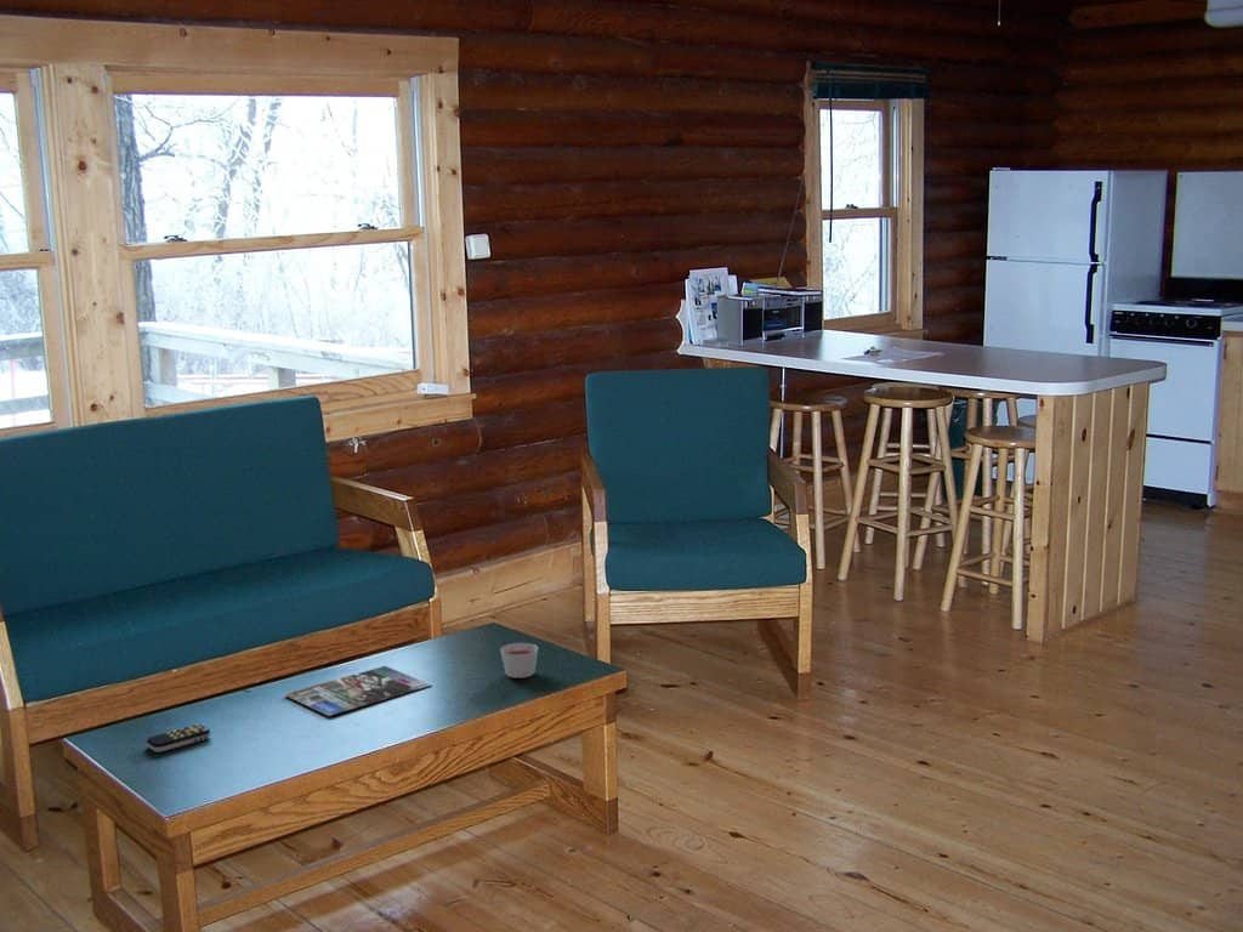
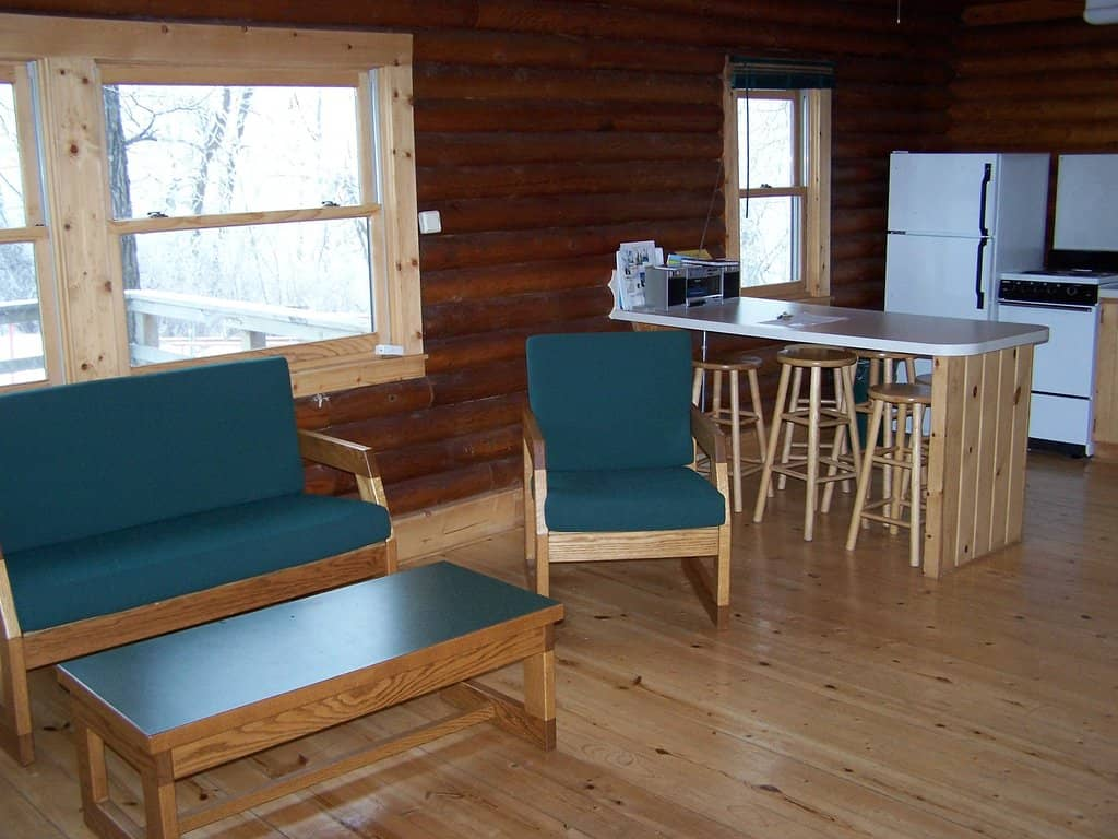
- magazine (358, 689)
- remote control (178, 737)
- candle (520, 660)
